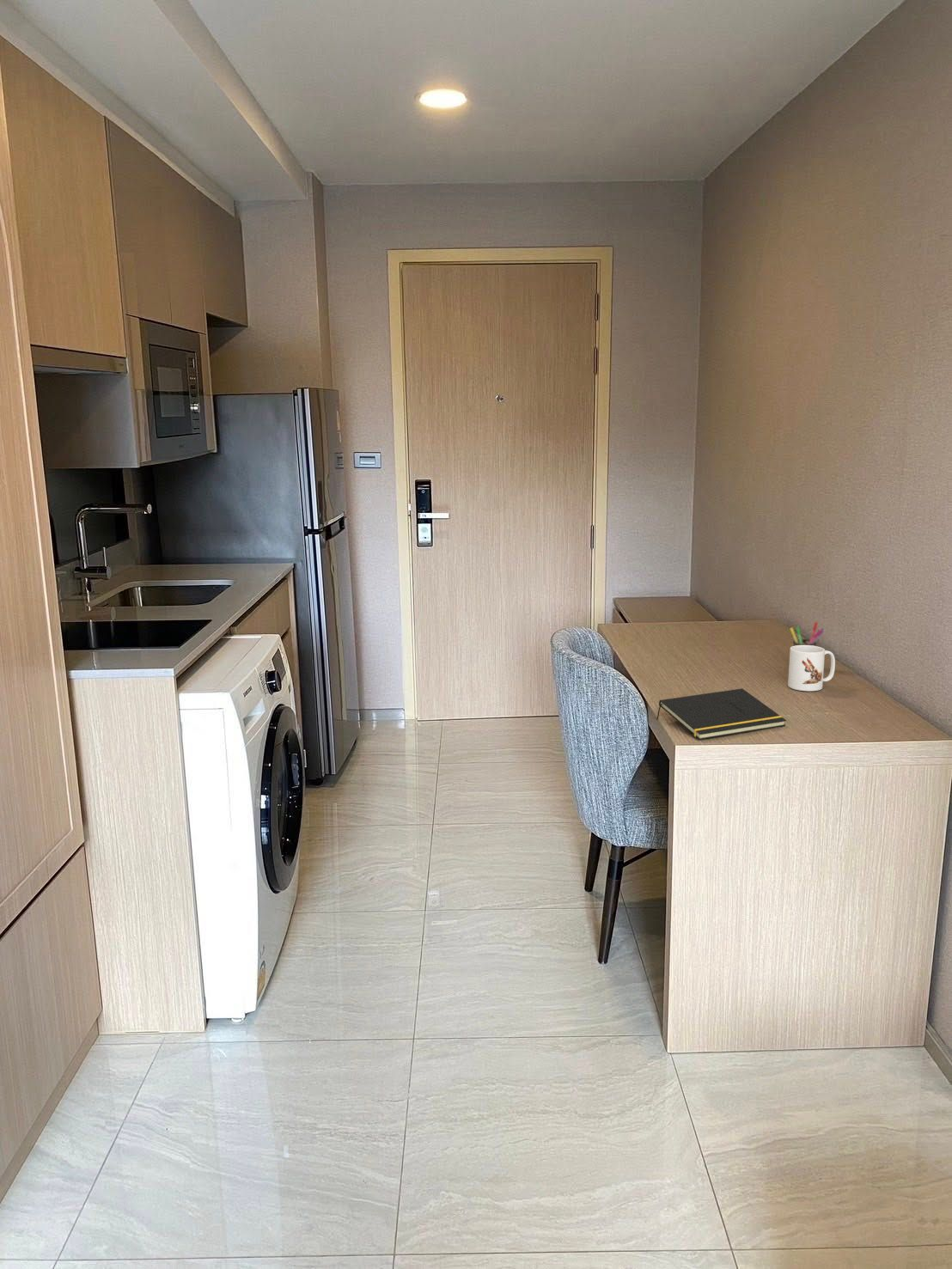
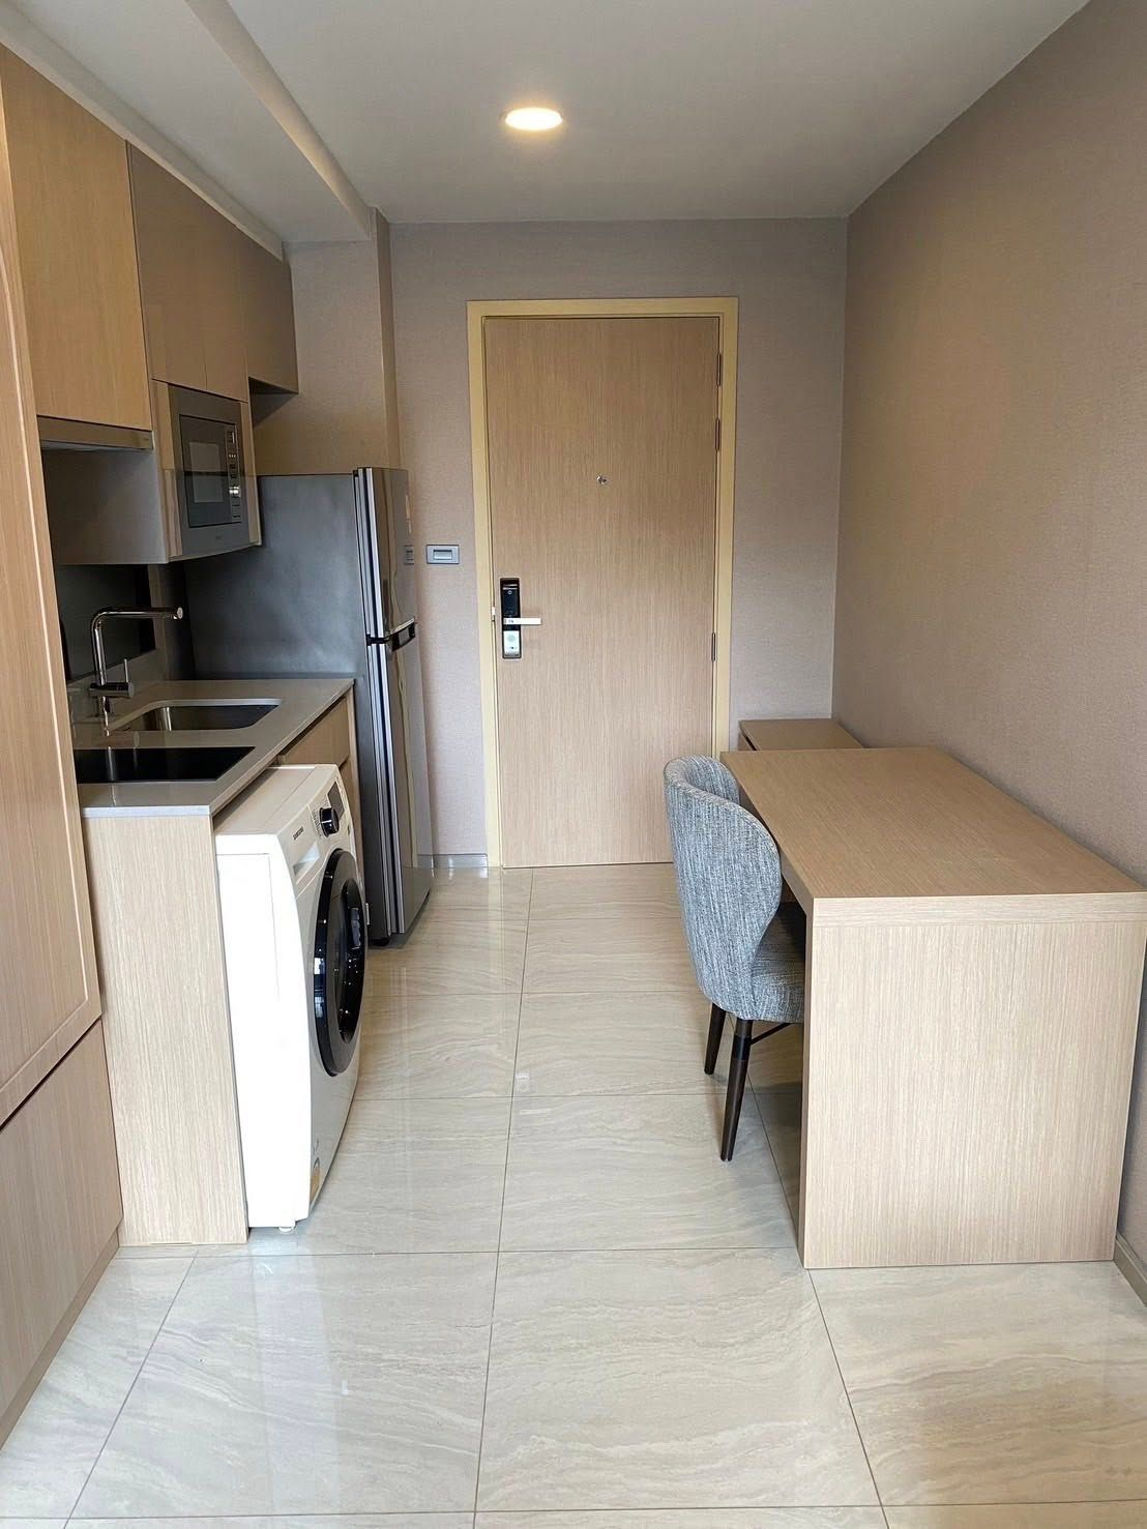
- mug (812, 667)
- notepad (722, 712)
- pen holder (804, 644)
